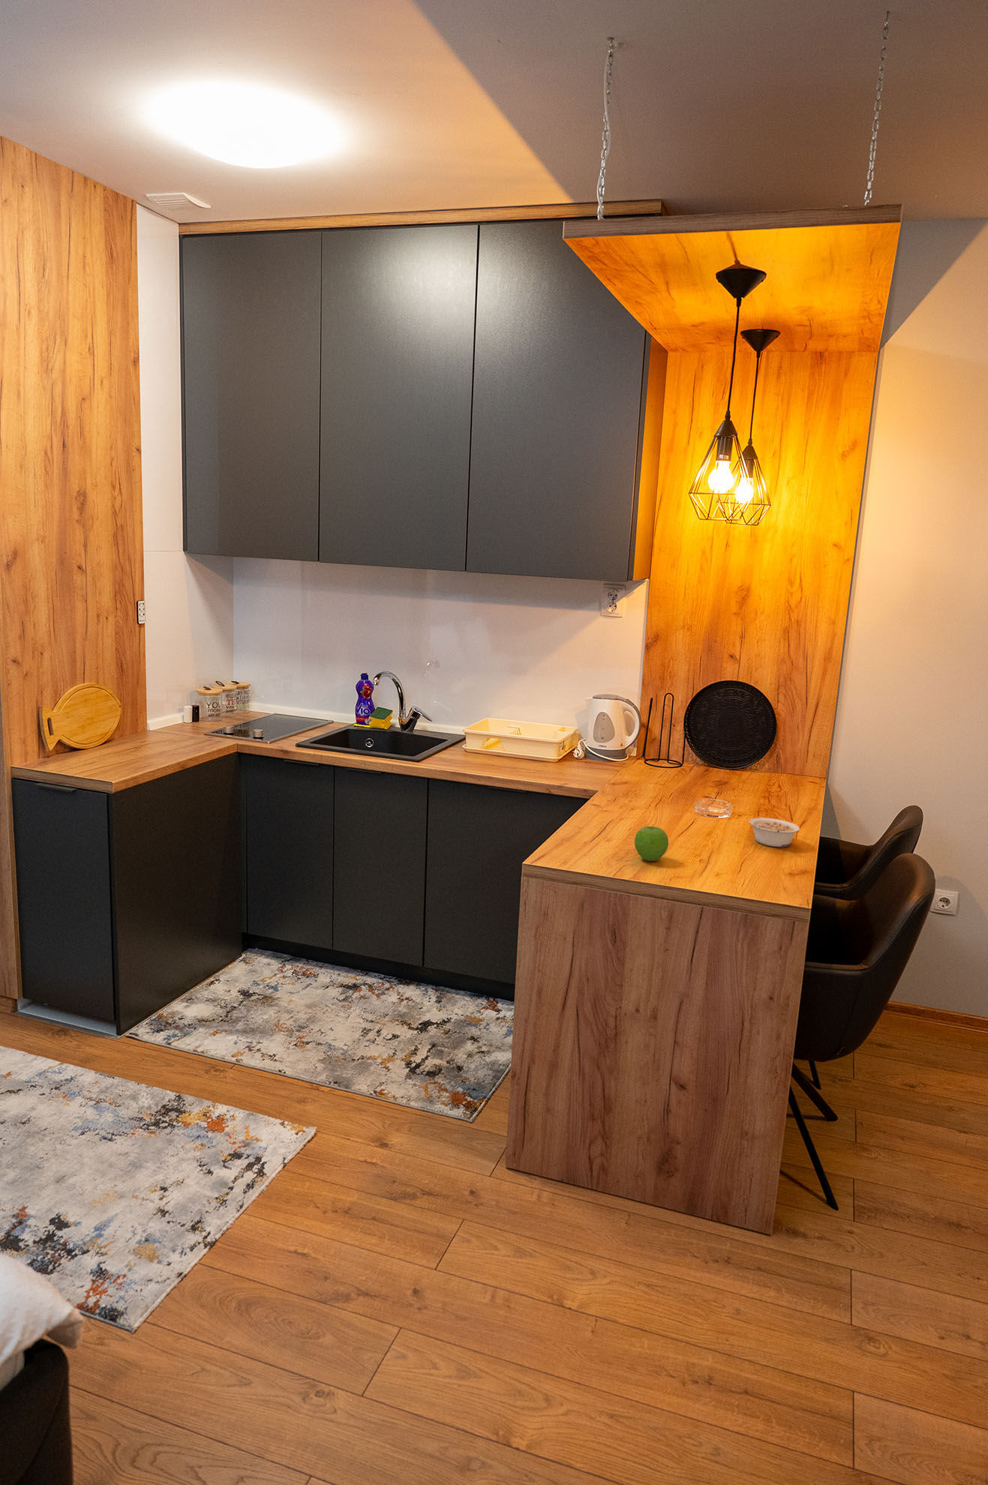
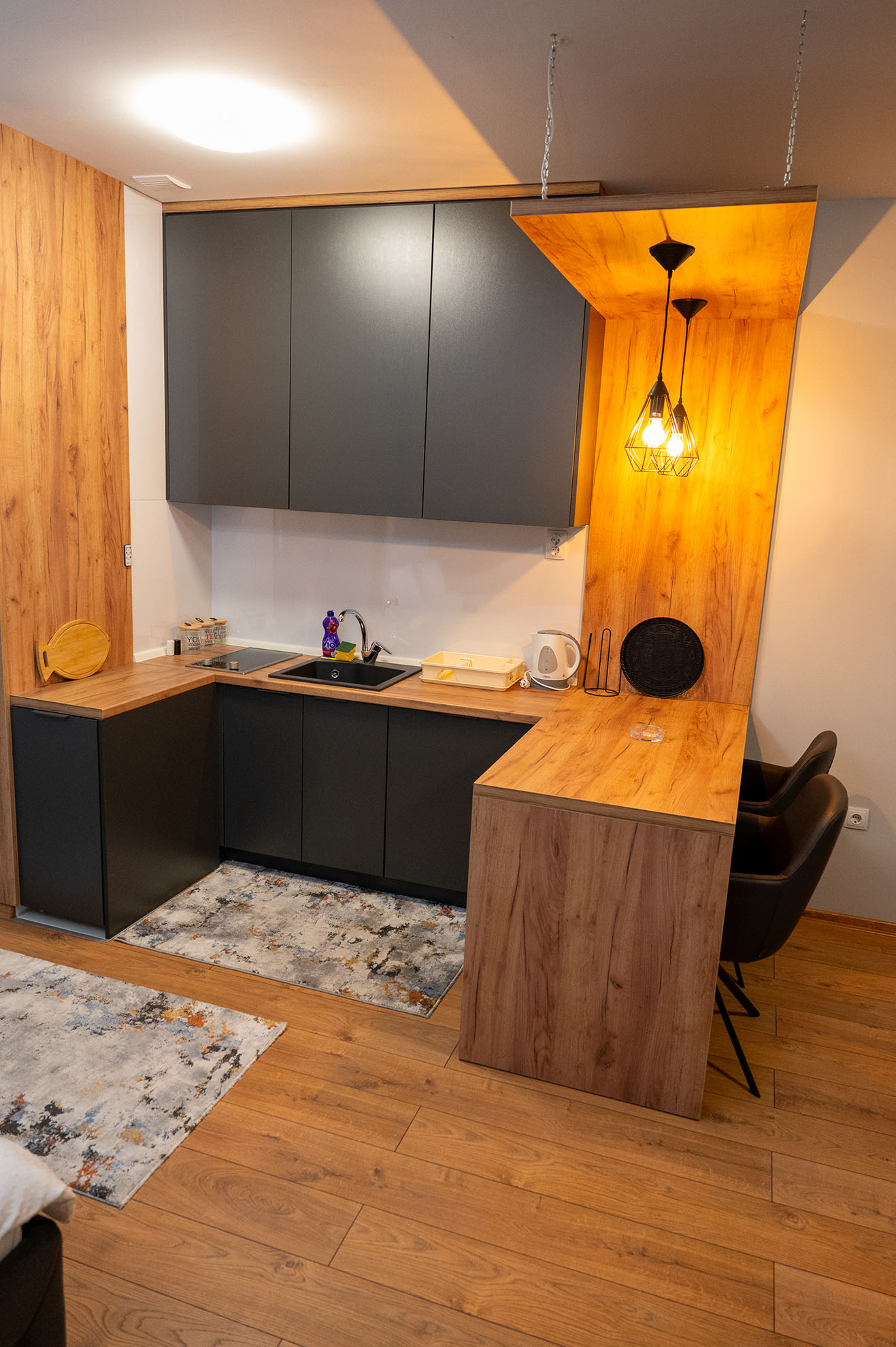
- legume (775, 831)
- fruit (652, 843)
